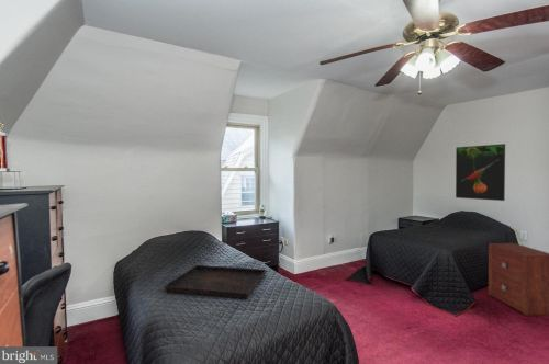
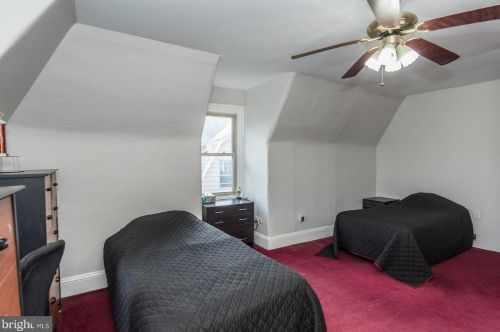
- serving tray (219, 280)
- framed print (479, 172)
- nightstand (517, 276)
